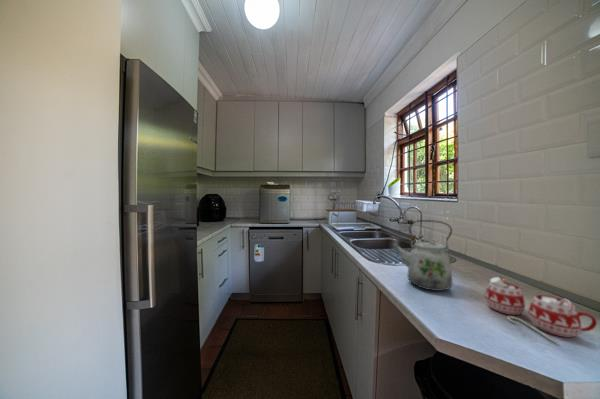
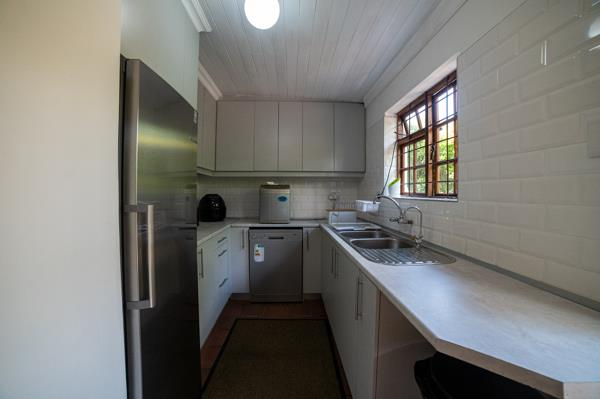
- kettle (420, 252)
- mug (532, 302)
